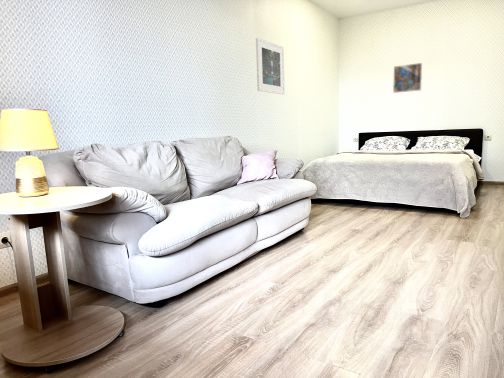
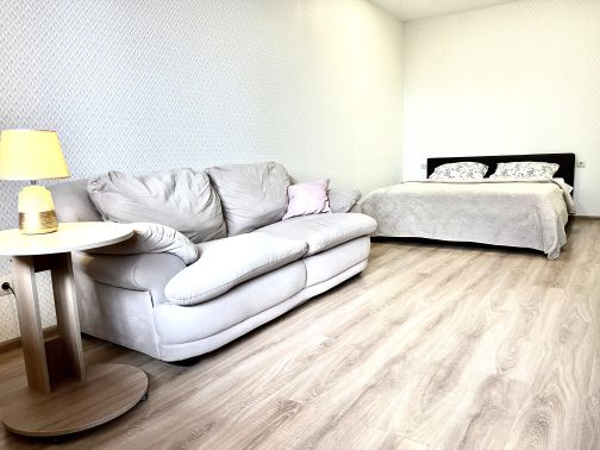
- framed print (407, 78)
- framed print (271, 67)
